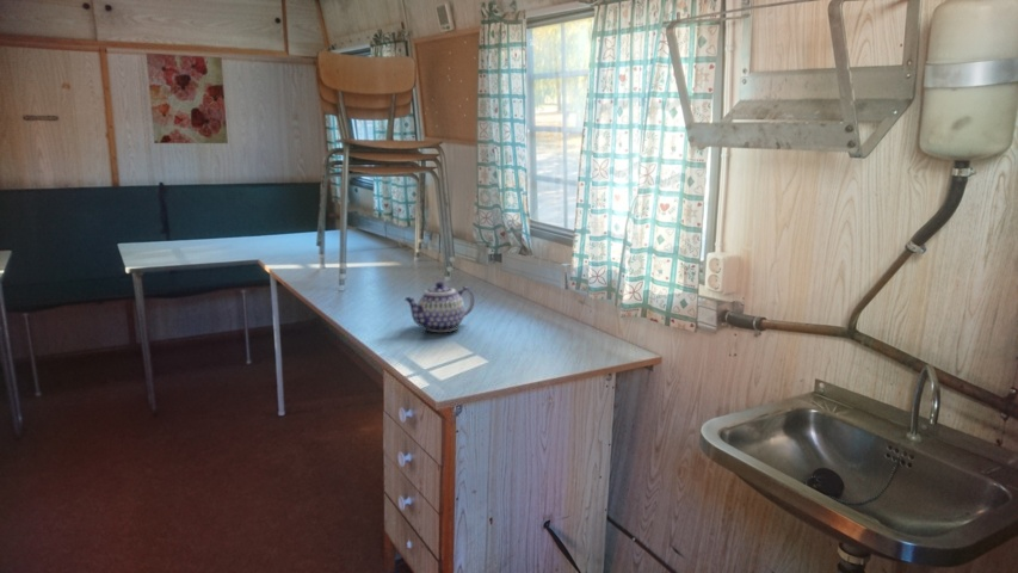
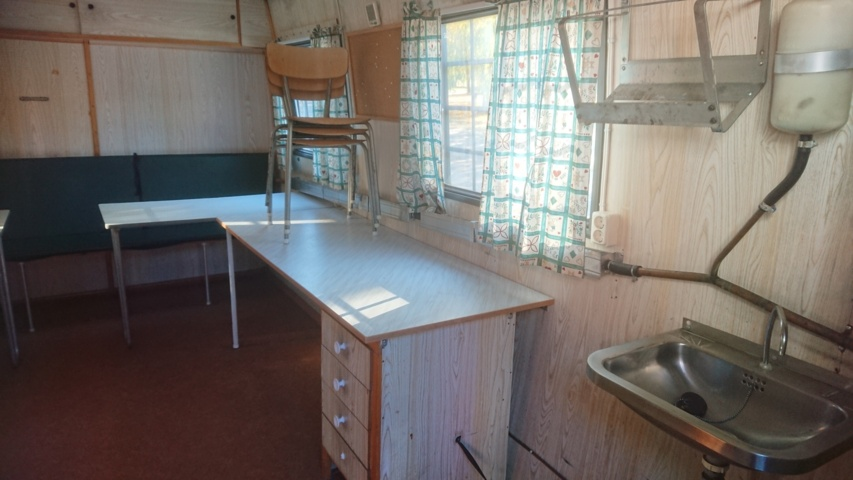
- teapot (440, 304)
- wall art (187, 99)
